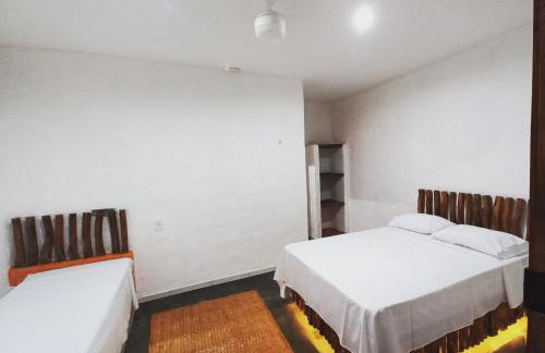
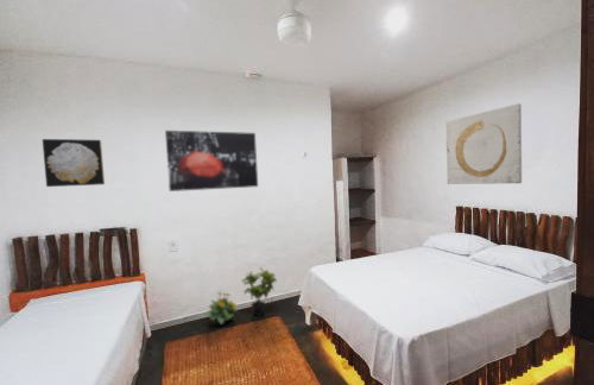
+ wall art (75, 163)
+ potted plant (260, 290)
+ flowering plant (220, 308)
+ wall art (214, 160)
+ wall art (479, 149)
